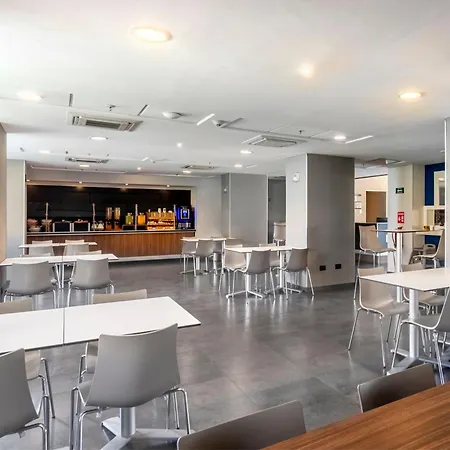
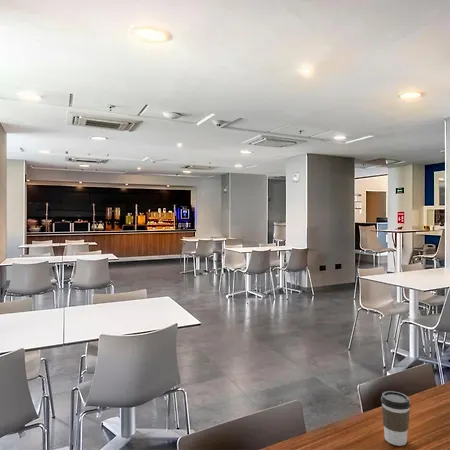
+ coffee cup (395, 418)
